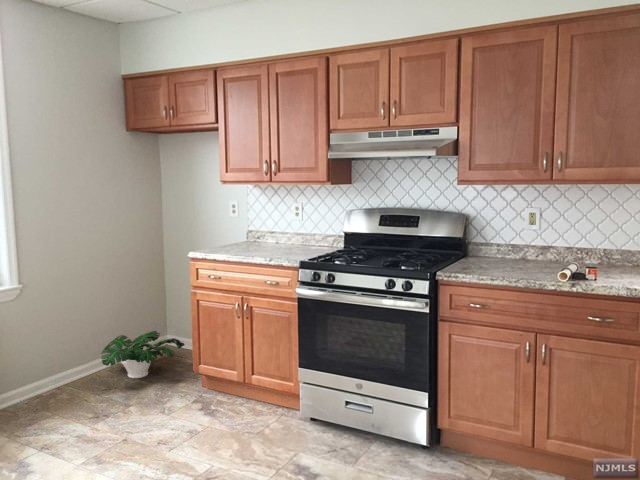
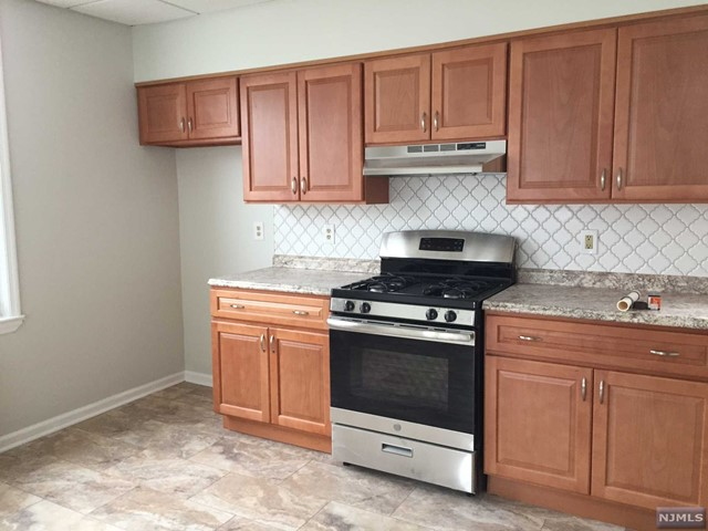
- potted plant (137, 359)
